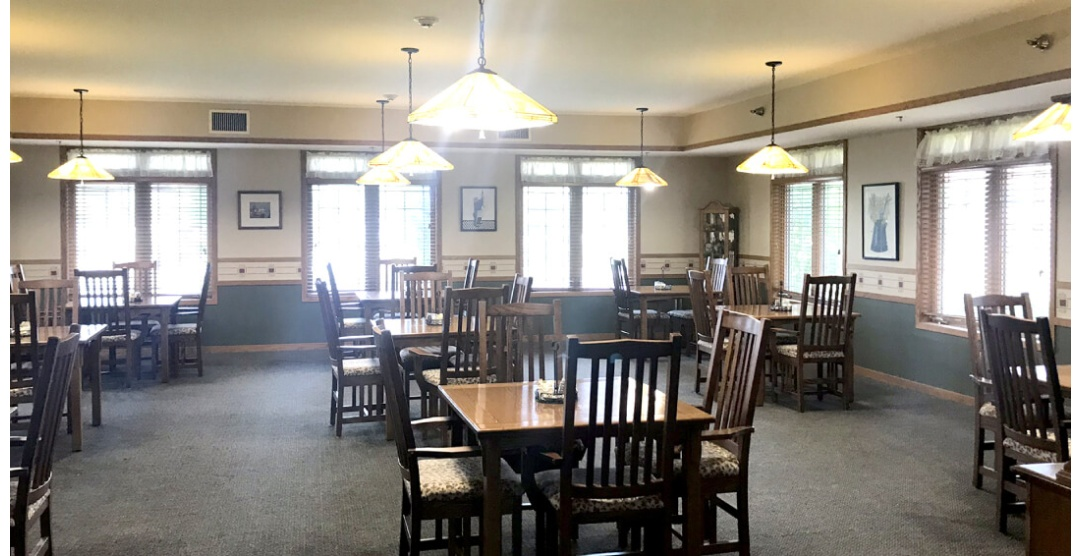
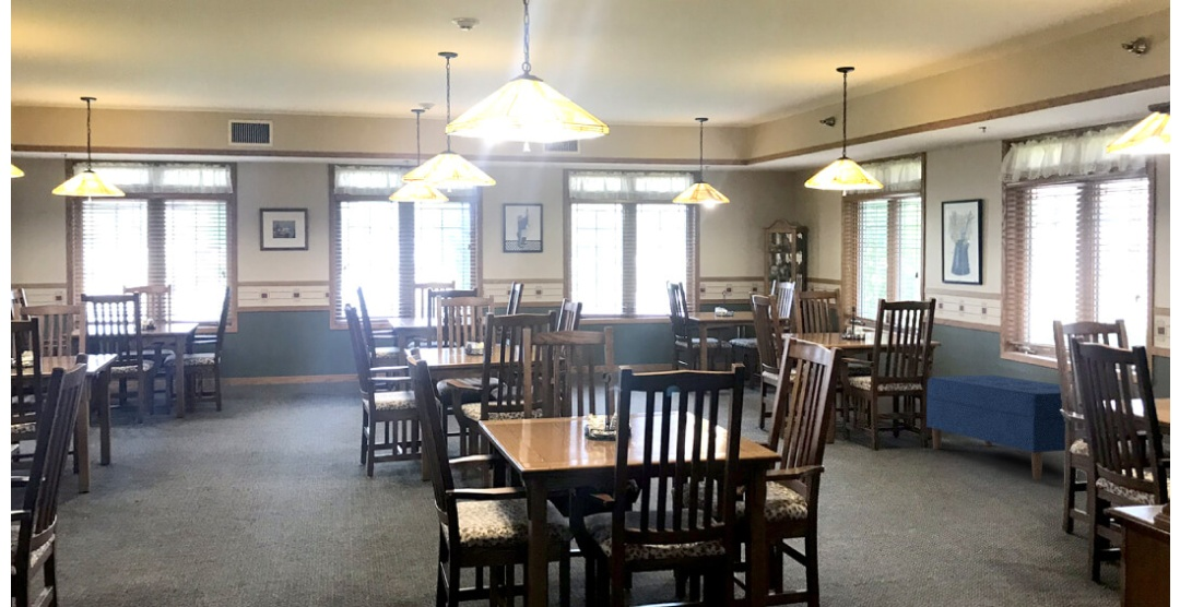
+ bench (1011, 422)
